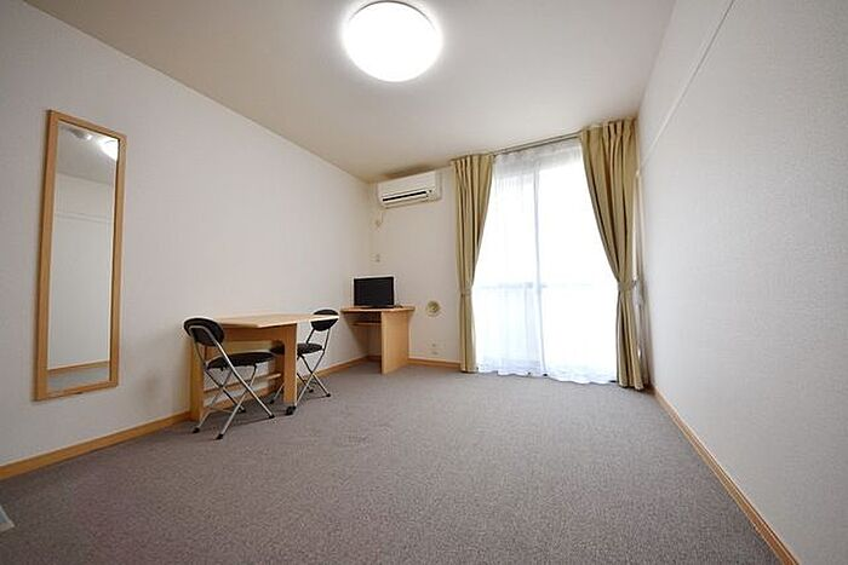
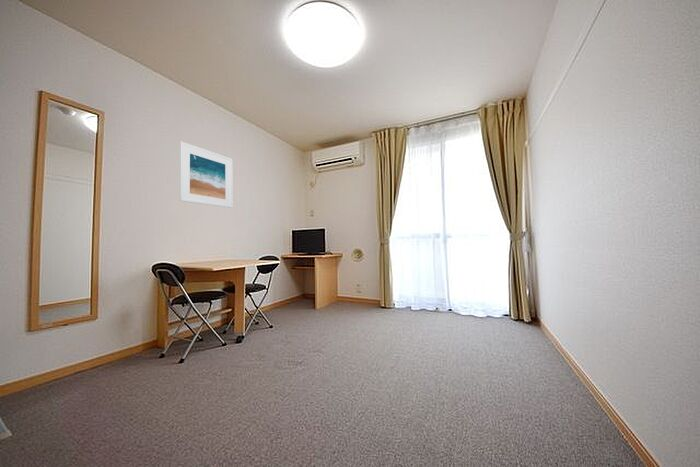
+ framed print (208, 177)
